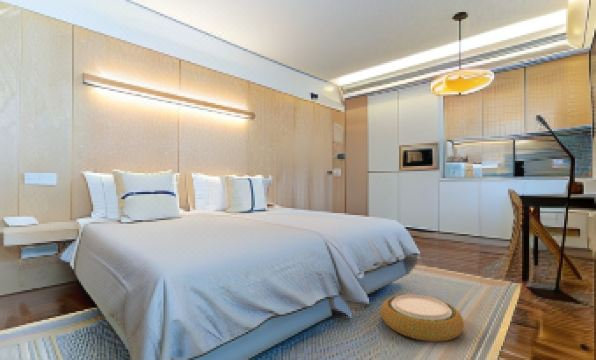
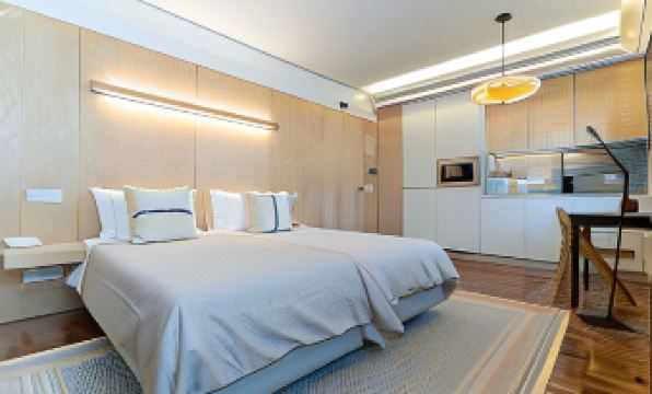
- woven basket (420, 314)
